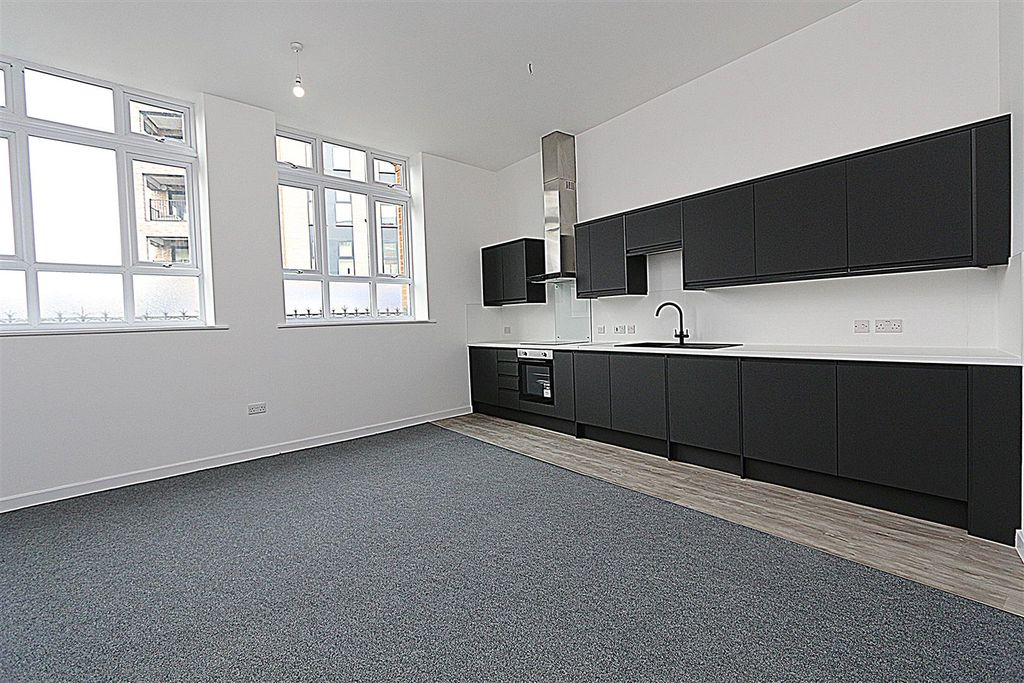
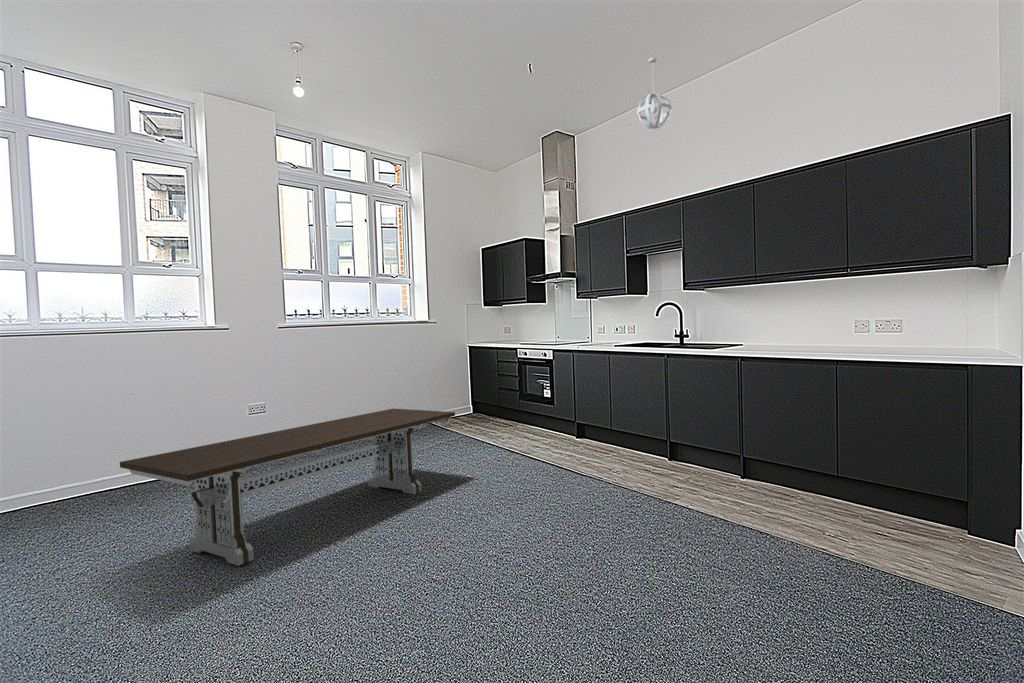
+ dining table (321, 472)
+ pendant light (653, 94)
